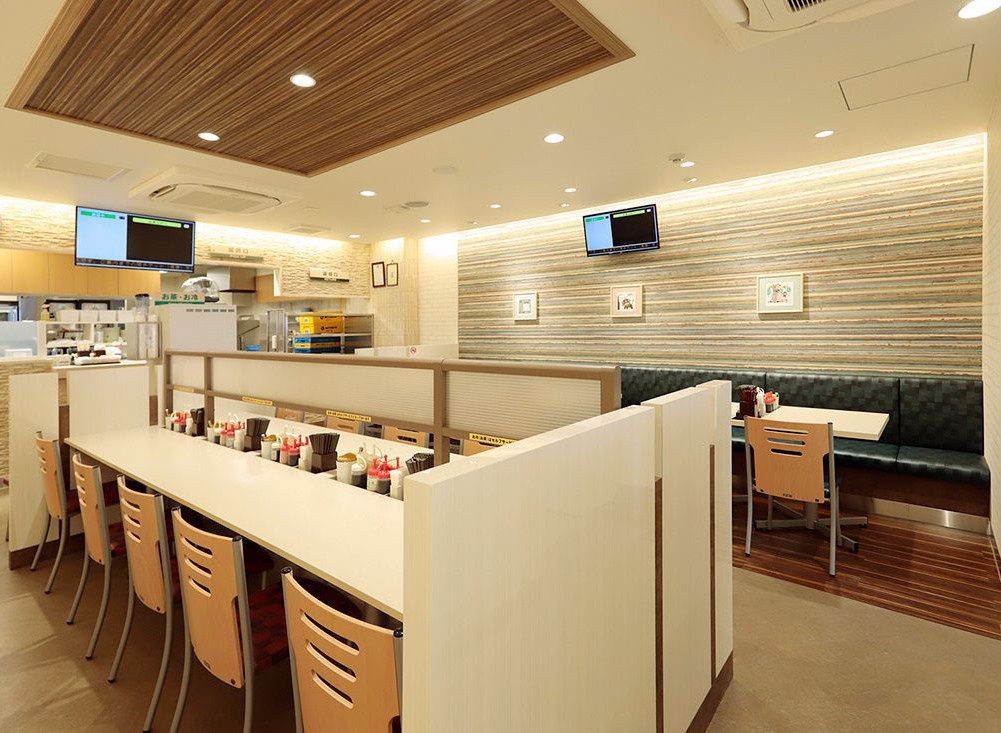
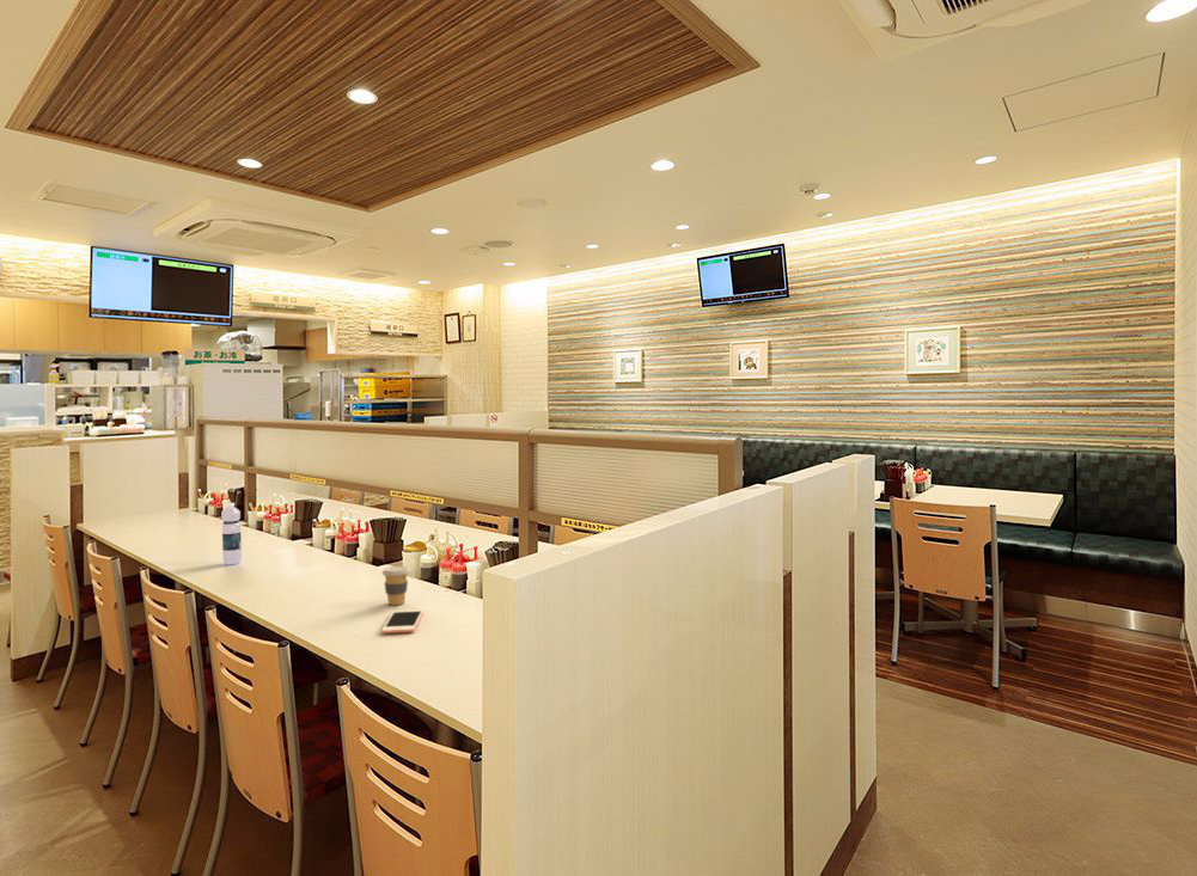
+ cell phone (403, 620)
+ coffee cup (396, 586)
+ water bottle (231, 533)
